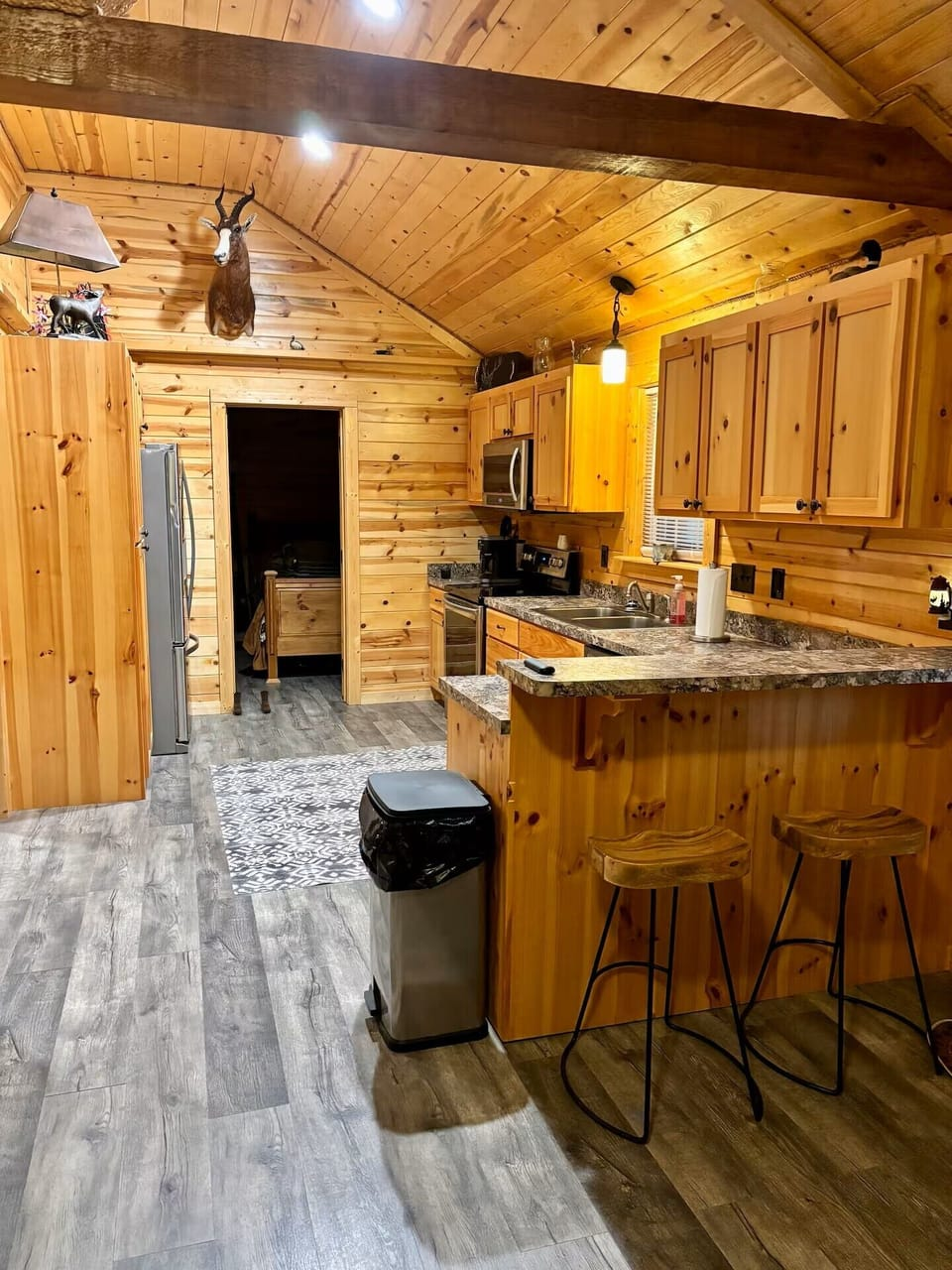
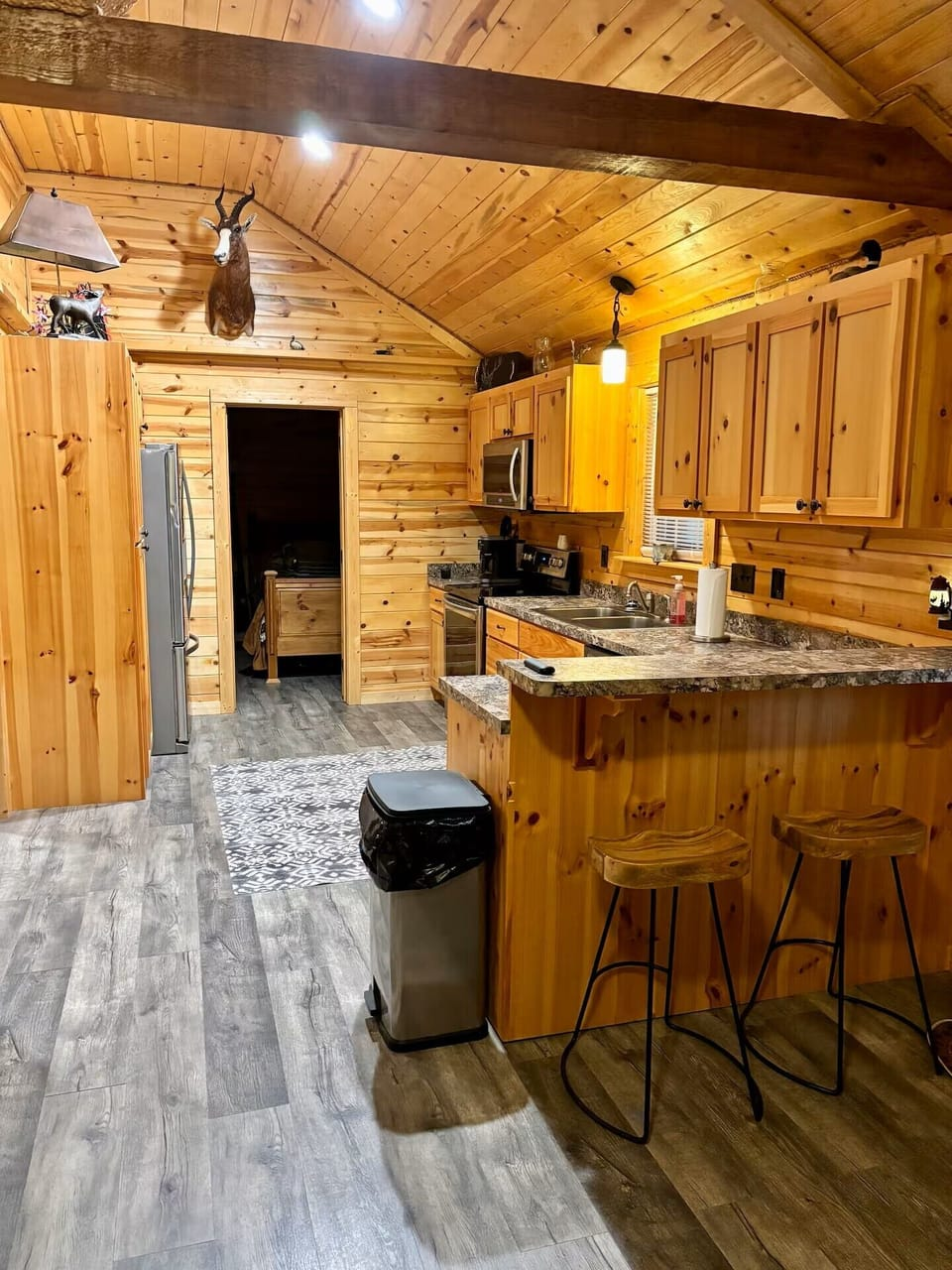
- boots (261, 703)
